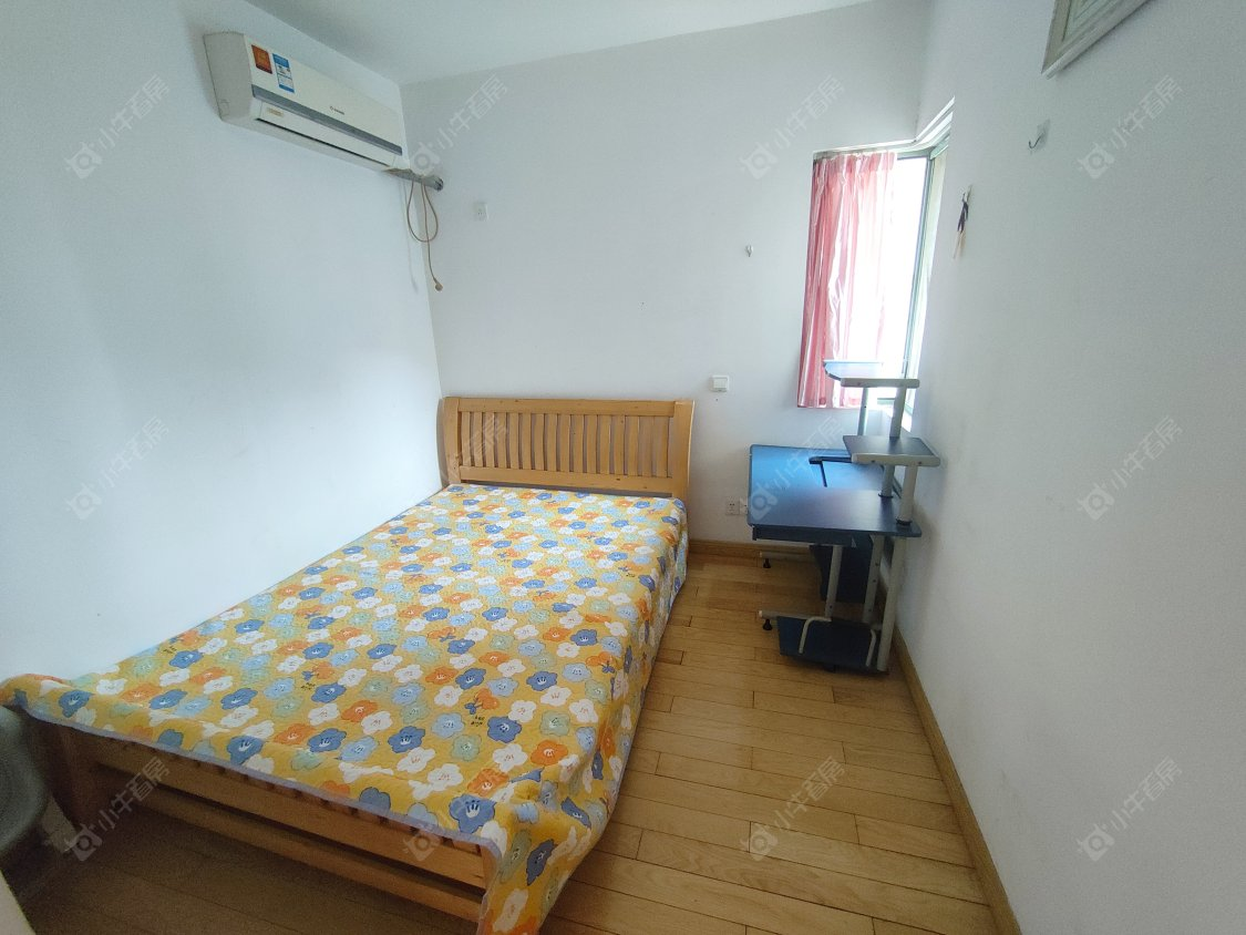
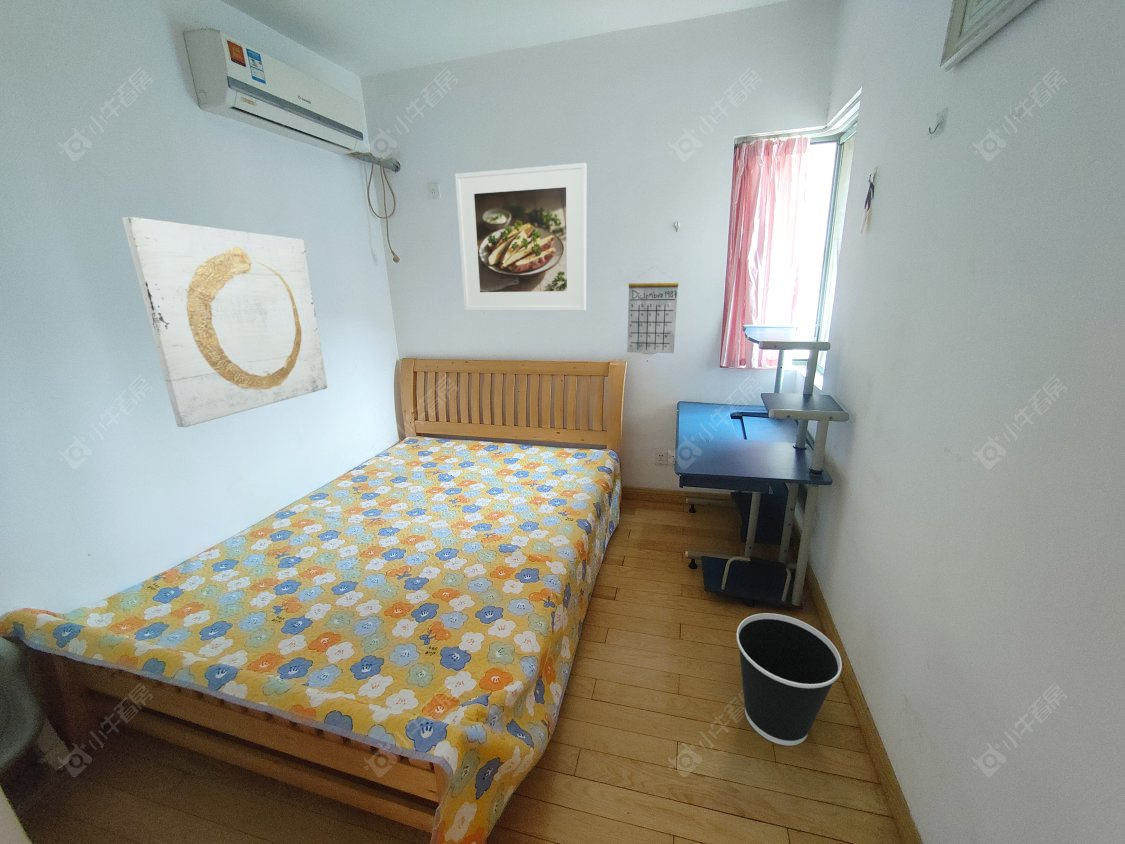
+ calendar (652, 310)
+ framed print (521, 242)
+ wall art (247, 322)
+ wastebasket (781, 682)
